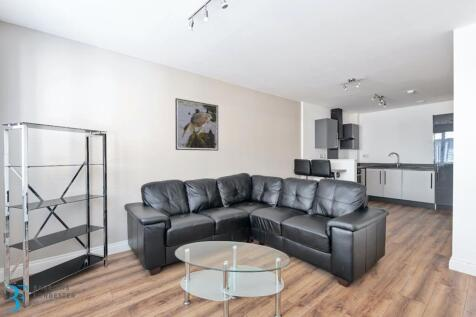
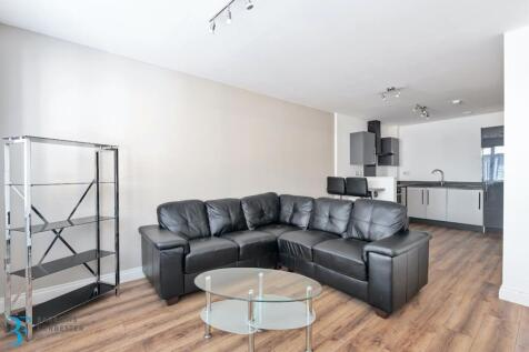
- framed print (198, 126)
